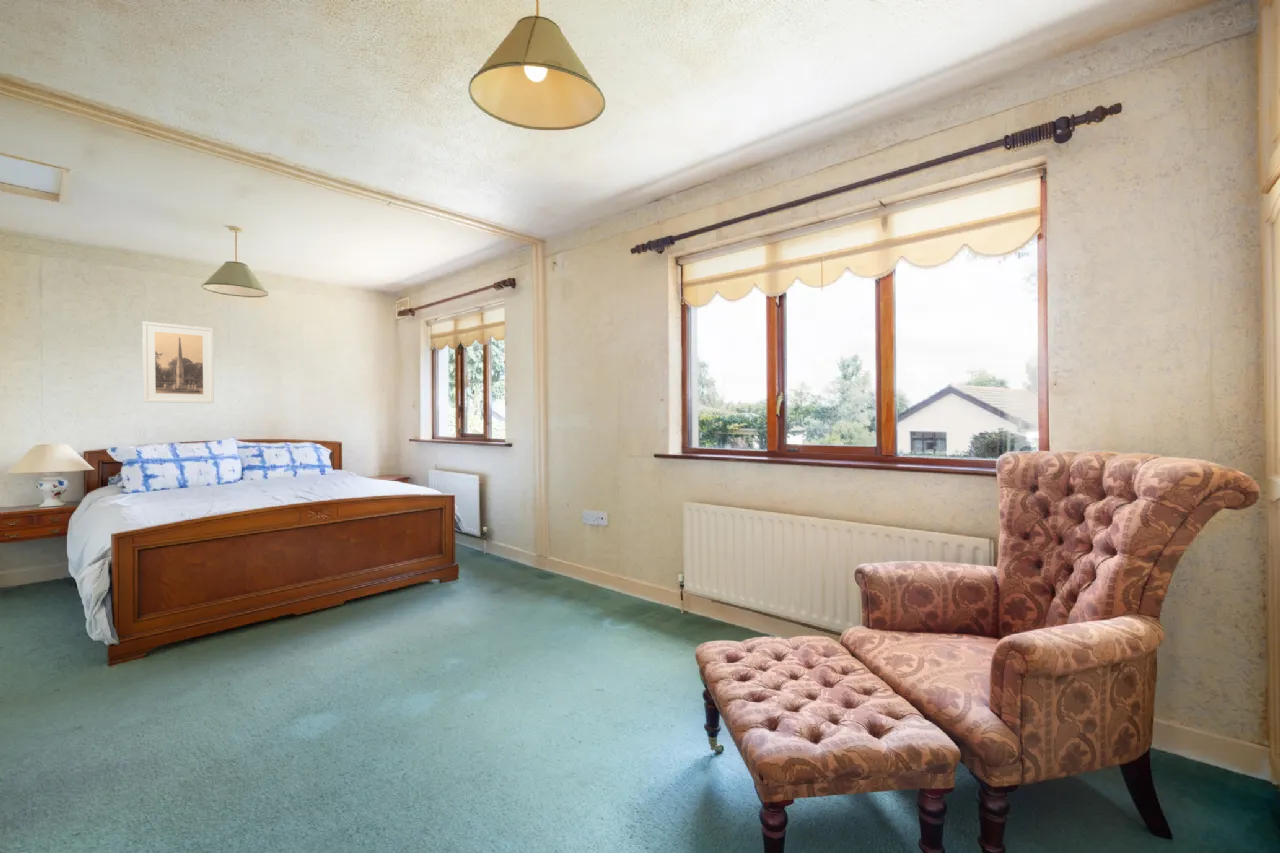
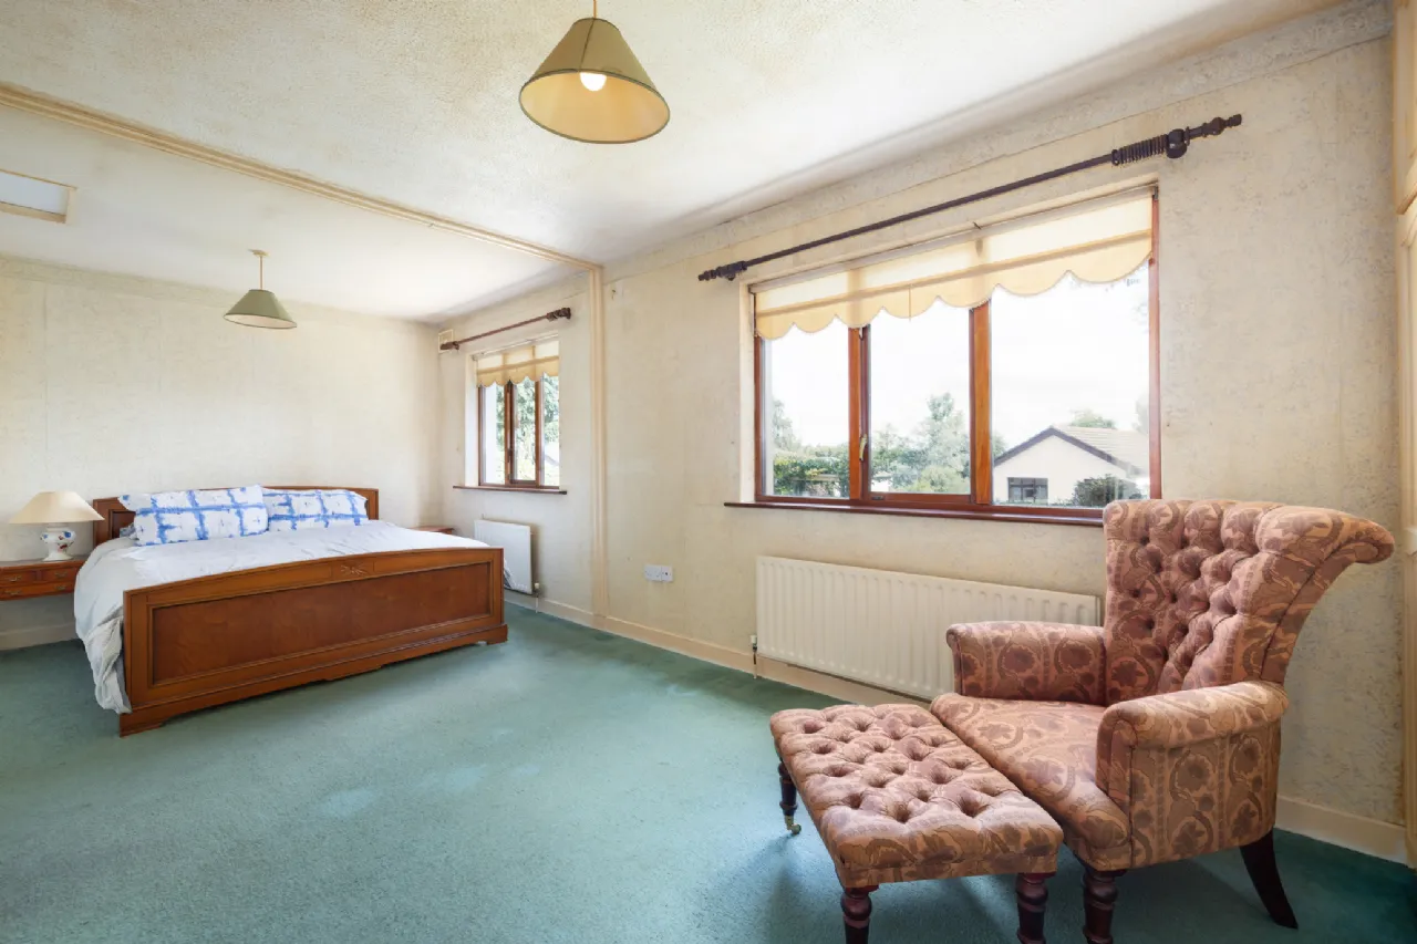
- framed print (179, 363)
